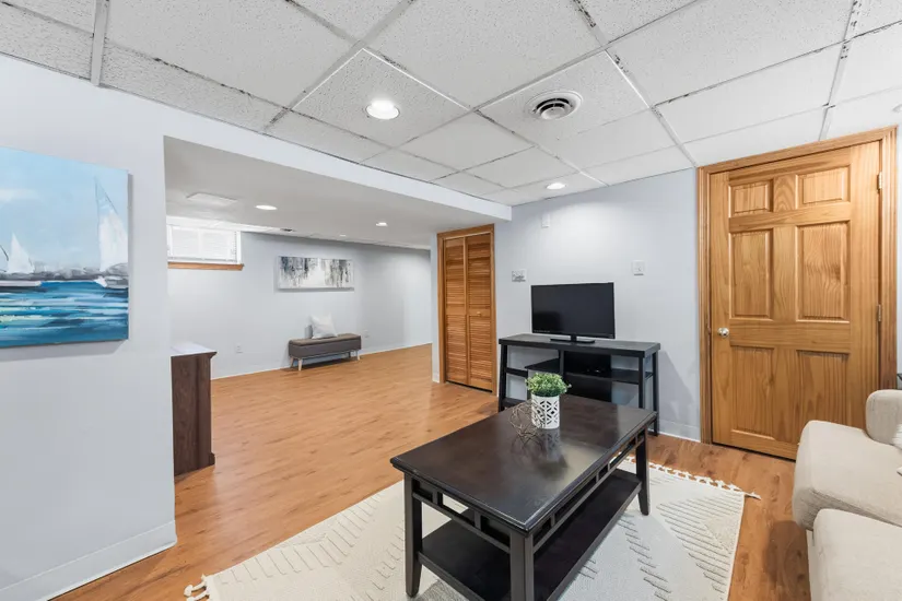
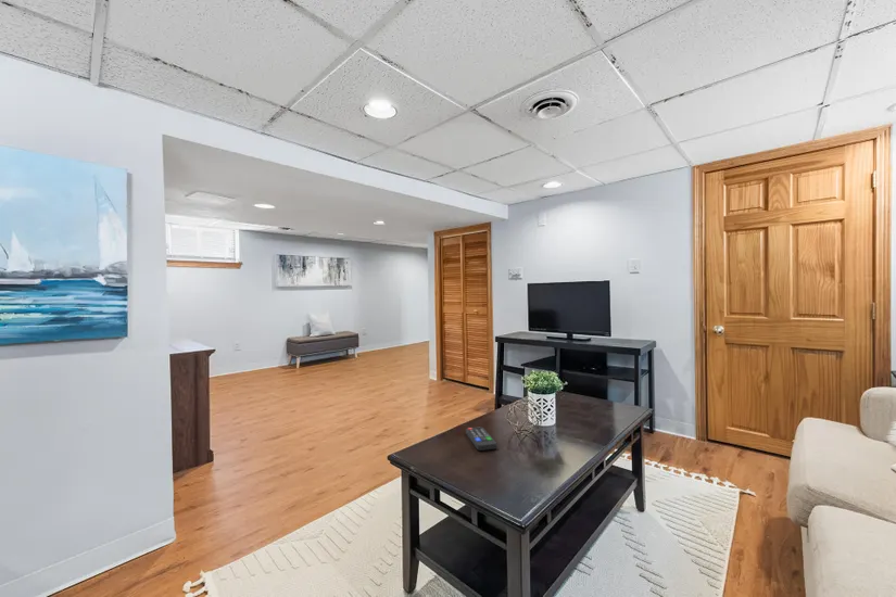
+ remote control (480, 437)
